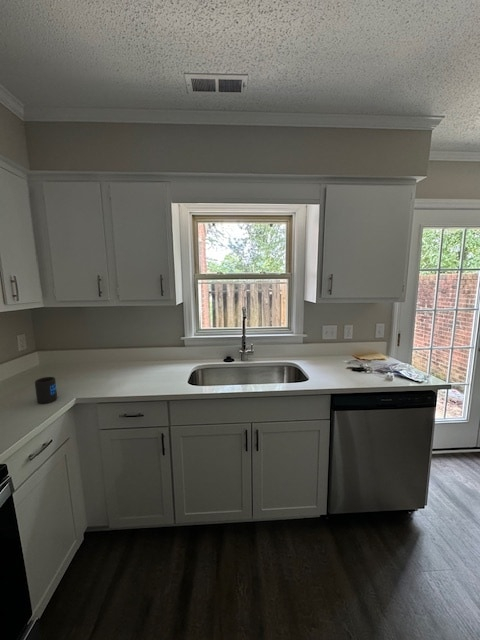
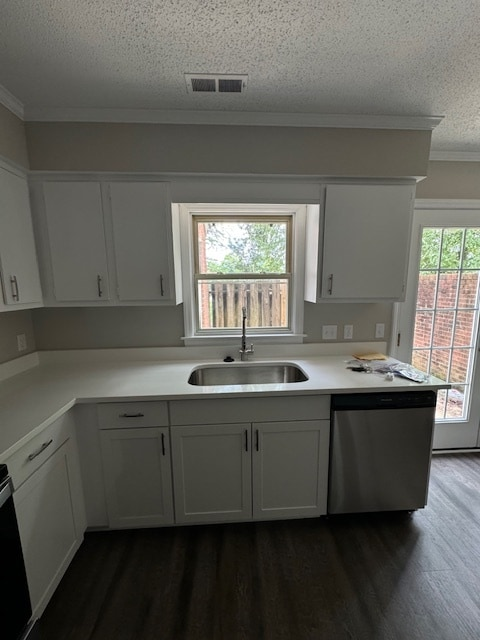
- mug (47, 388)
